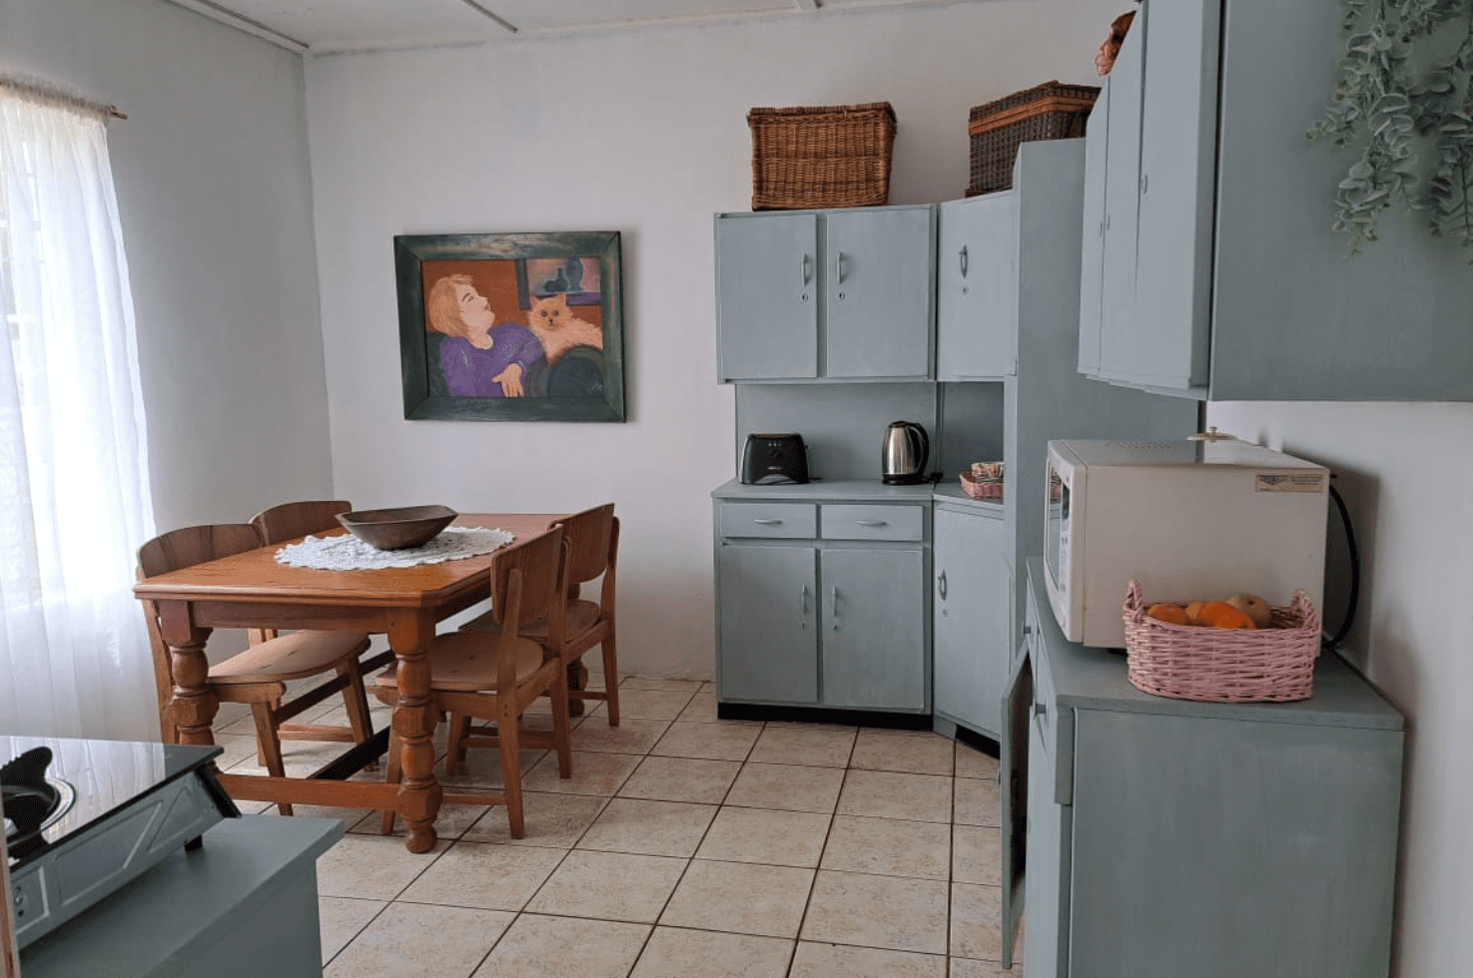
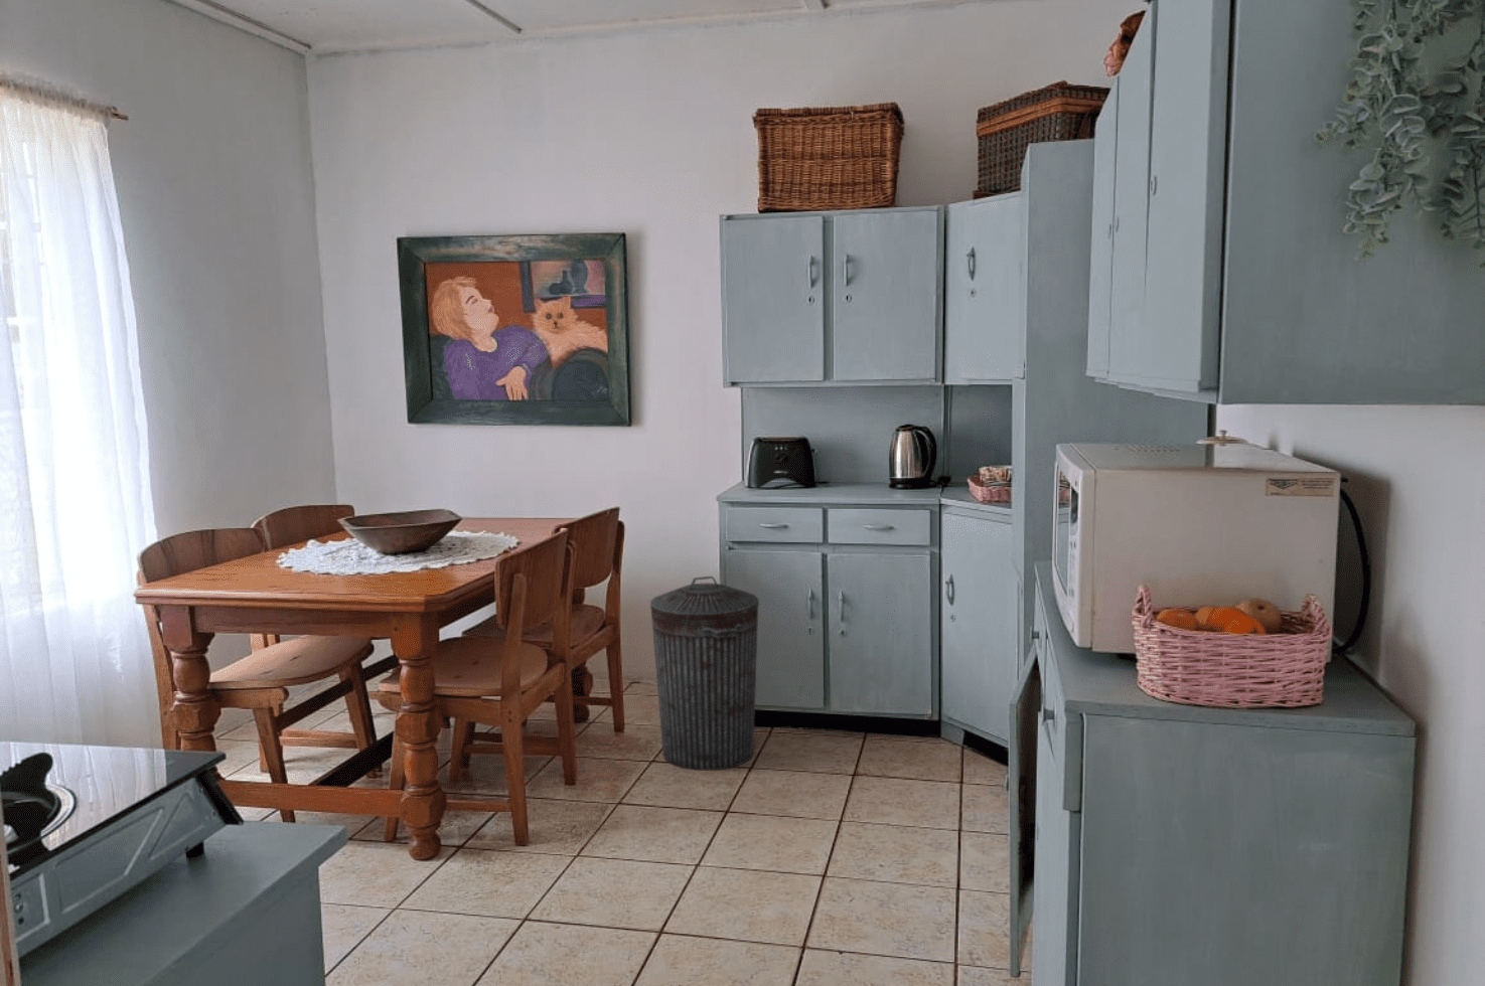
+ trash can (706, 666)
